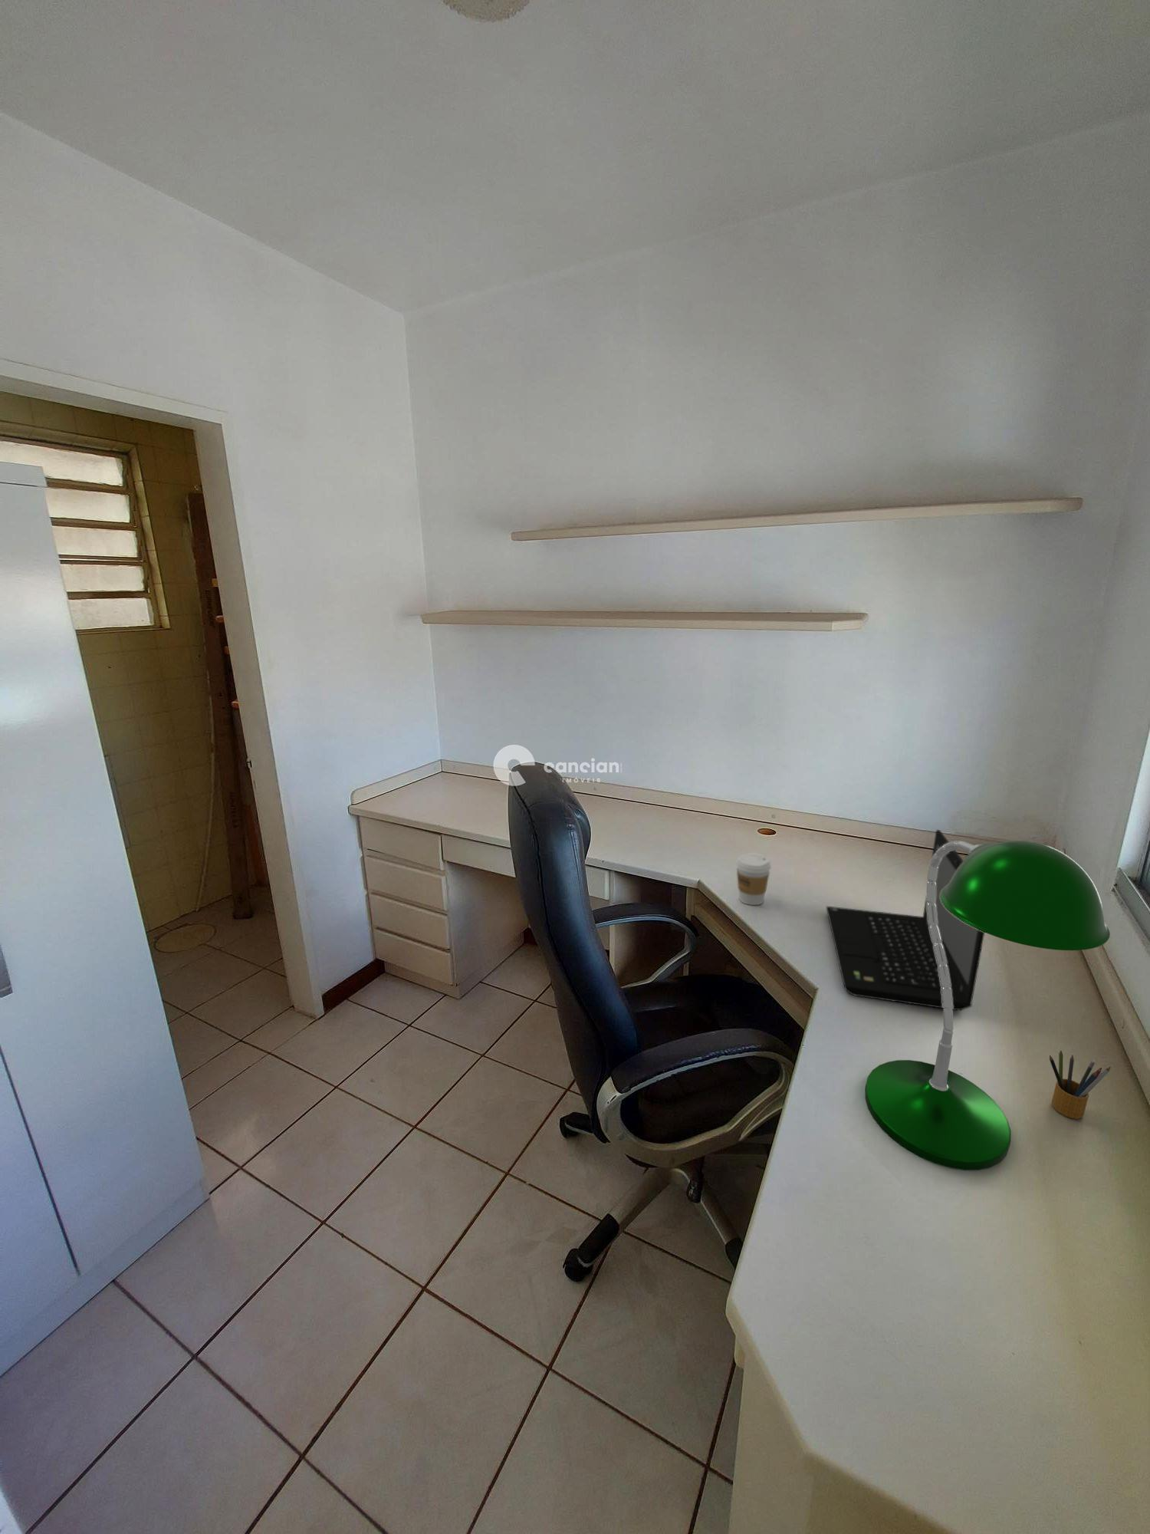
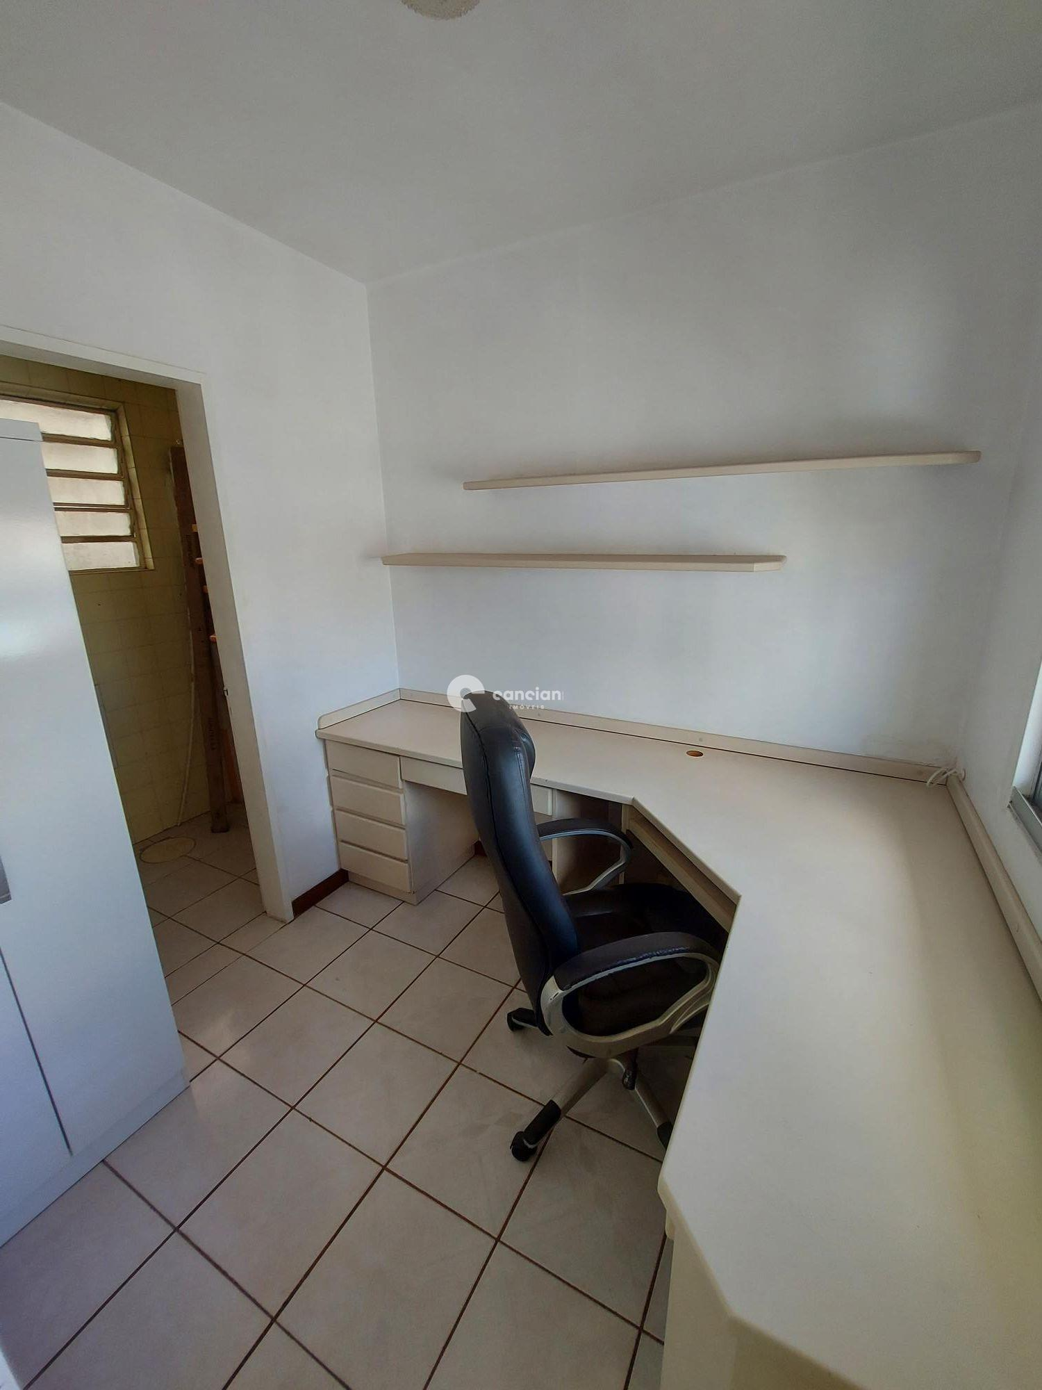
- coffee cup (753, 878)
- pencil box (1071, 1083)
- laptop (895, 913)
- desk lamp (951, 989)
